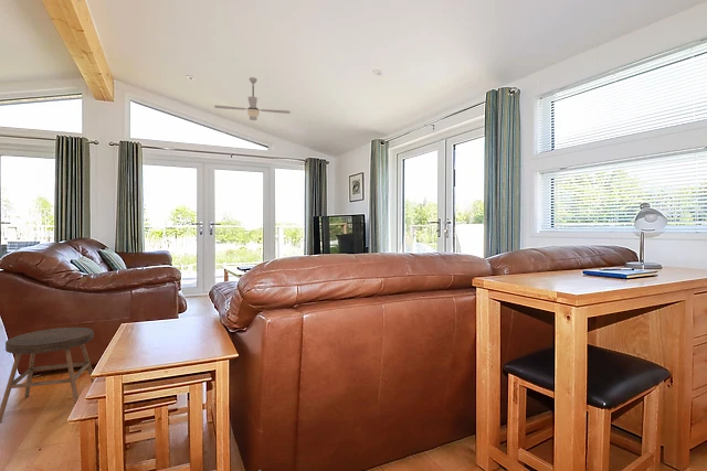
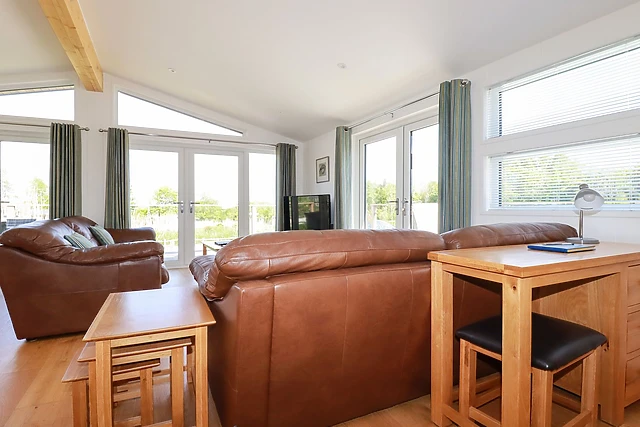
- stool (52, 368)
- ceiling fan (253, 97)
